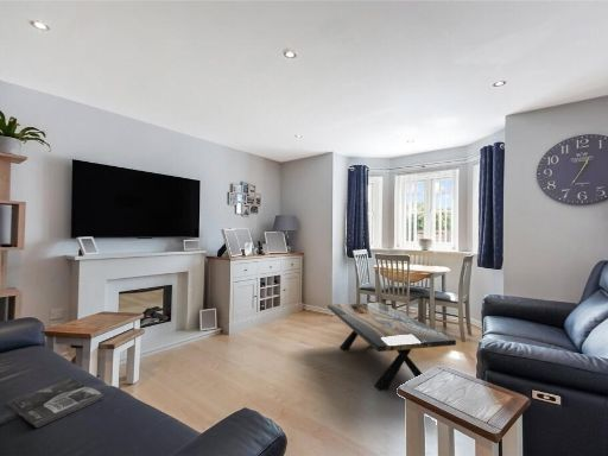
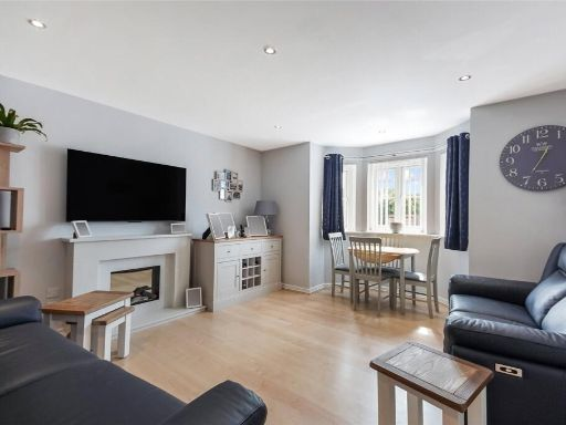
- coffee table (379, 341)
- magazine (56, 399)
